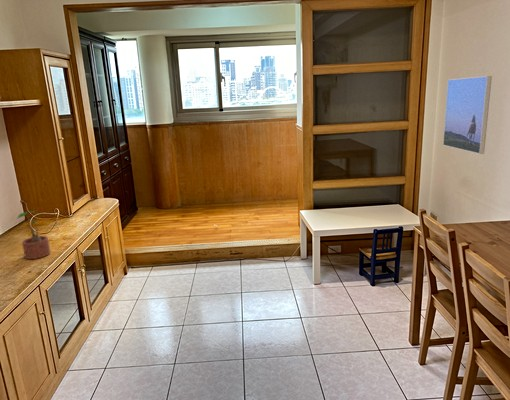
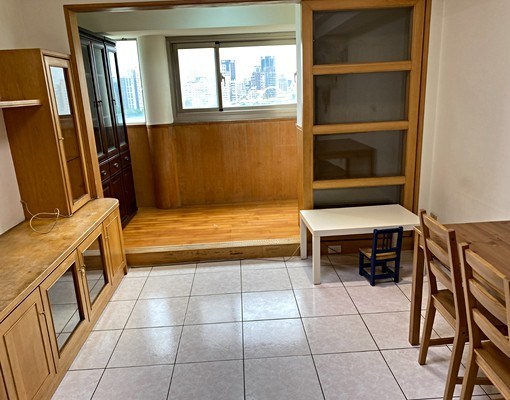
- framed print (464, 114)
- potted plant (32, 233)
